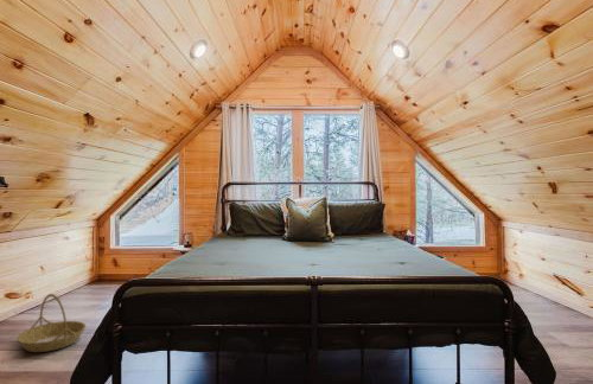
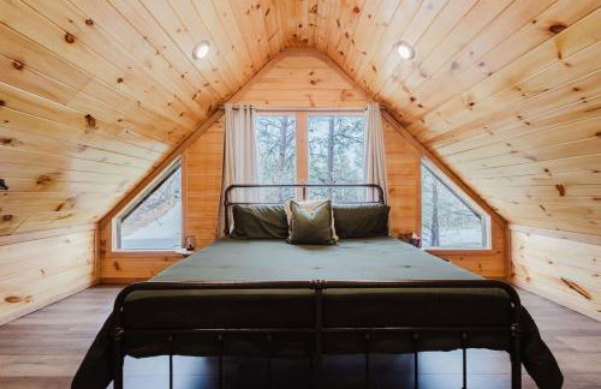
- basket (52, 322)
